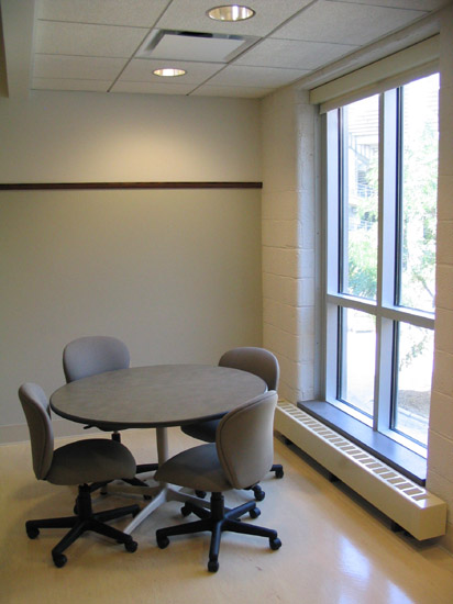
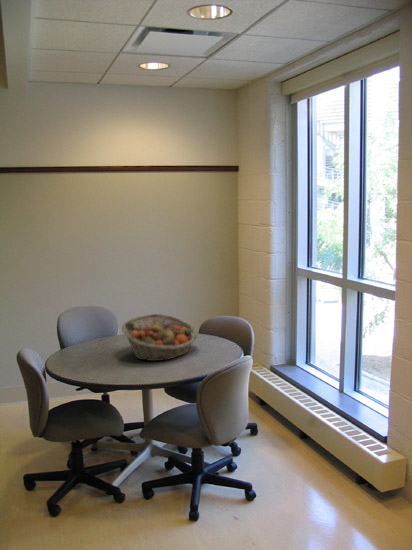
+ fruit basket (159, 336)
